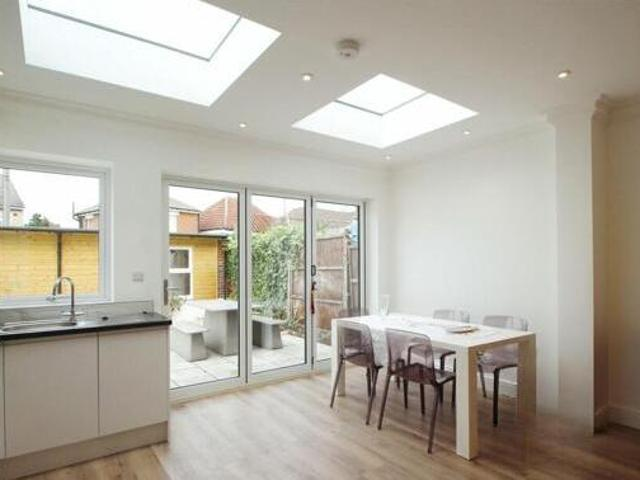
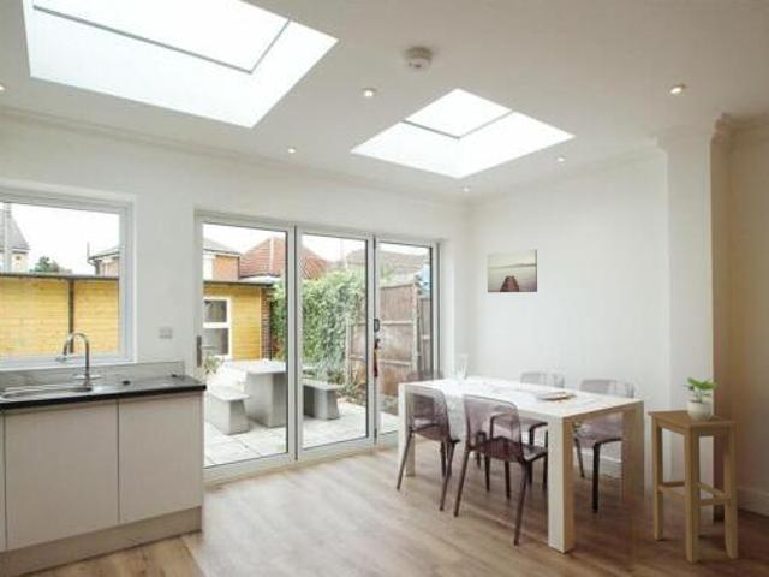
+ potted plant (702, 395)
+ stool (692, 482)
+ wall art (511, 272)
